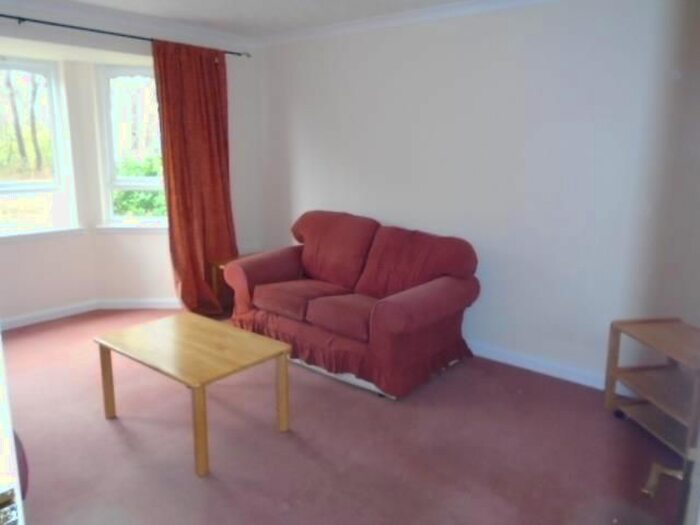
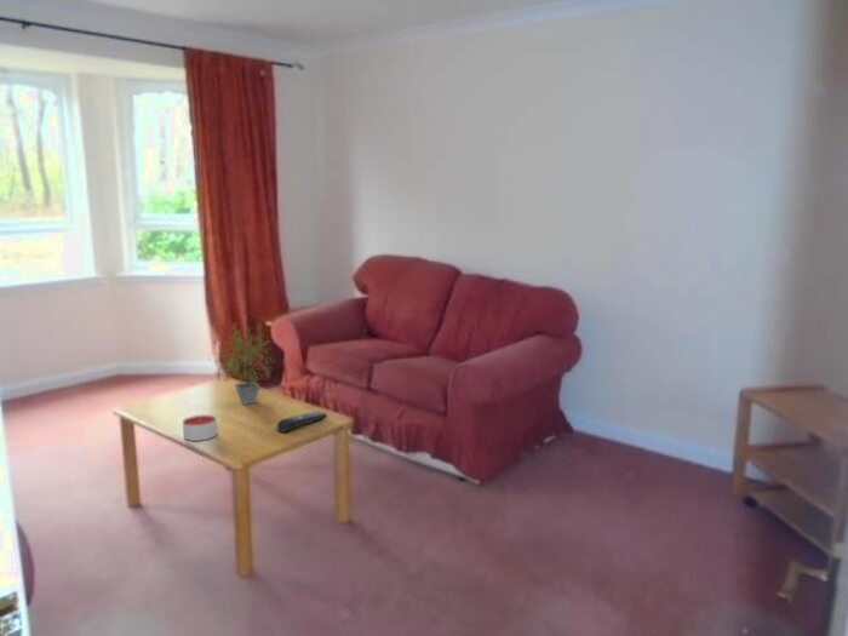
+ potted plant (242, 365)
+ candle (200, 426)
+ remote control (302, 419)
